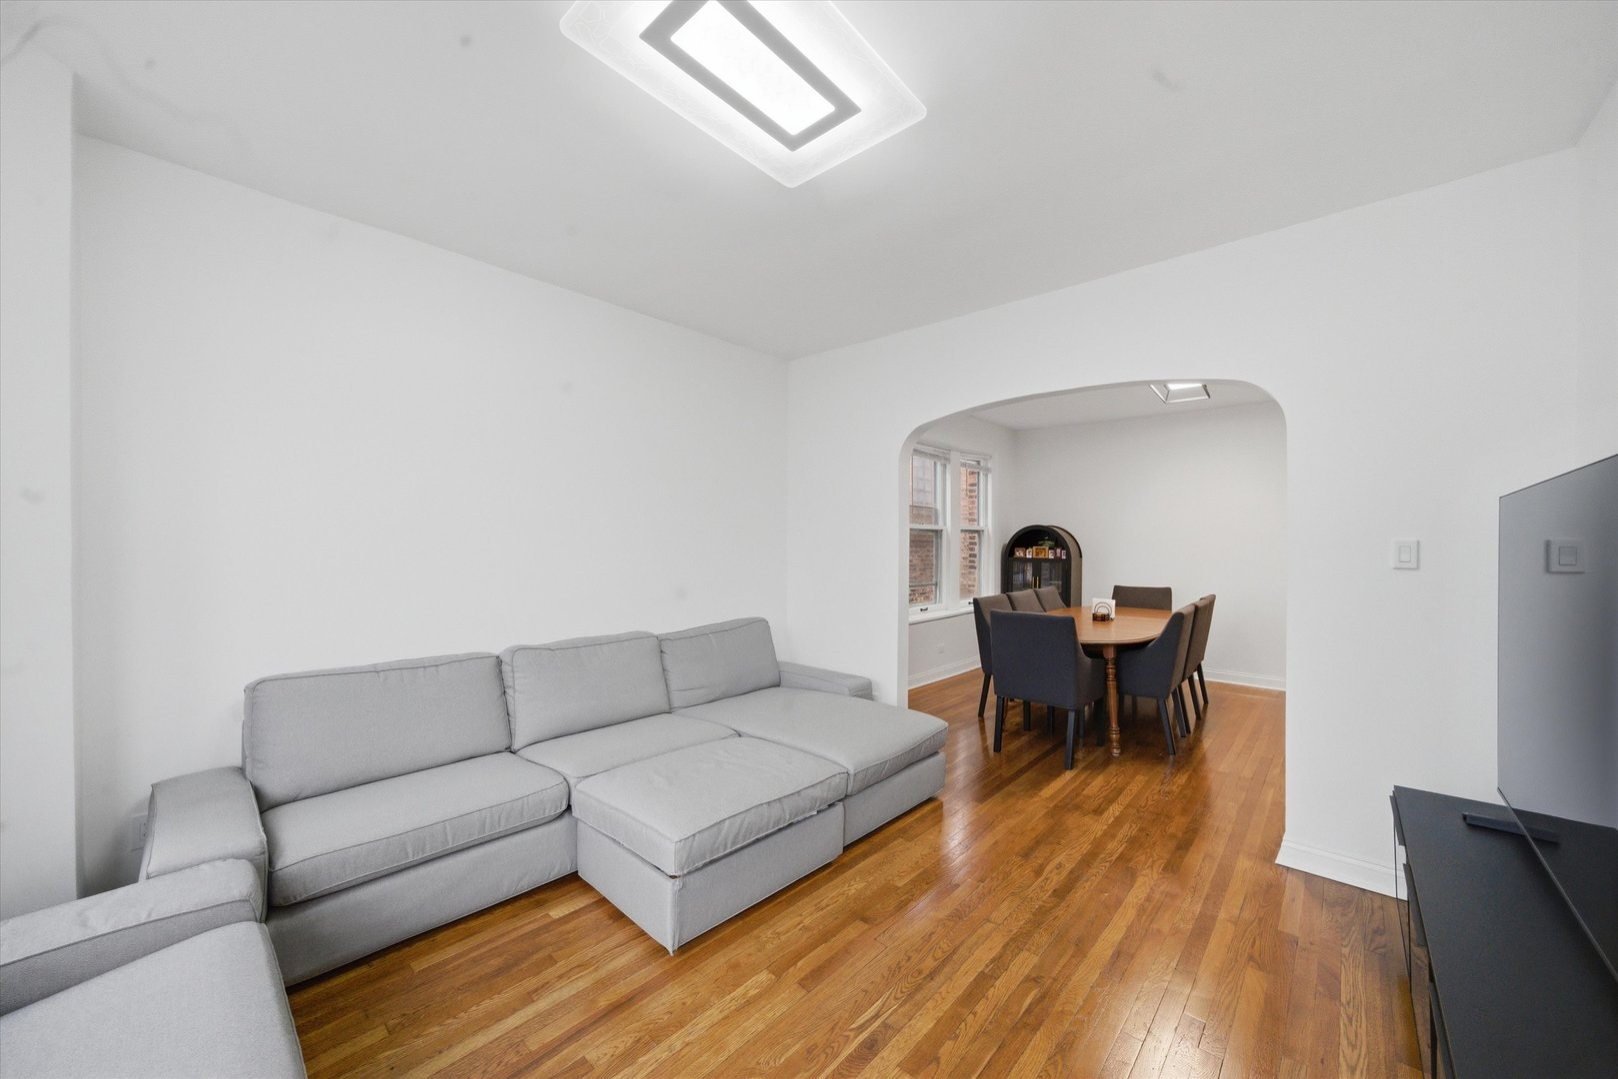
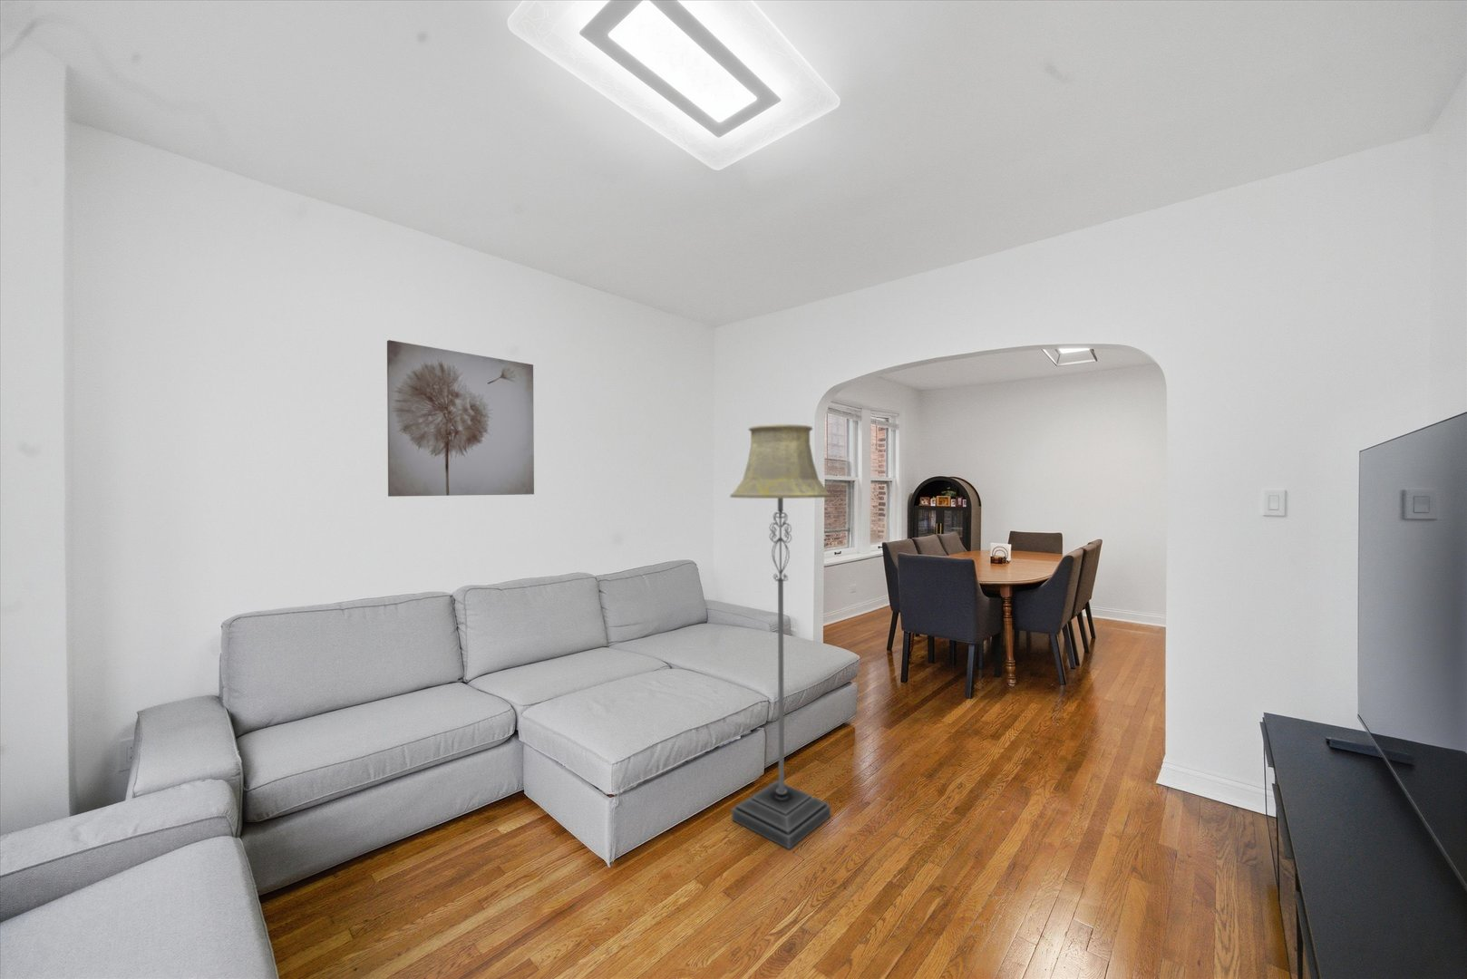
+ floor lamp (781, 623)
+ wall art (466, 424)
